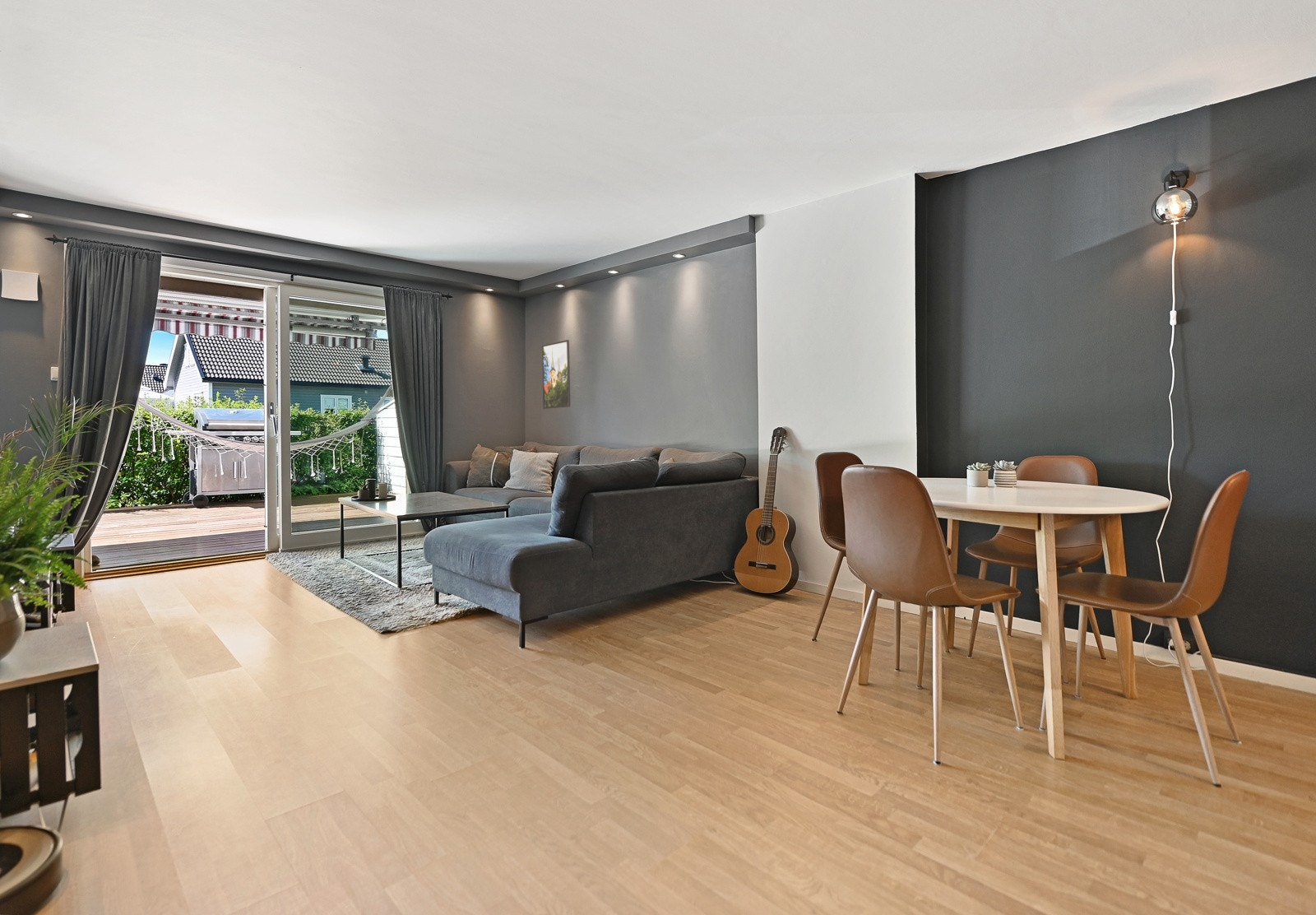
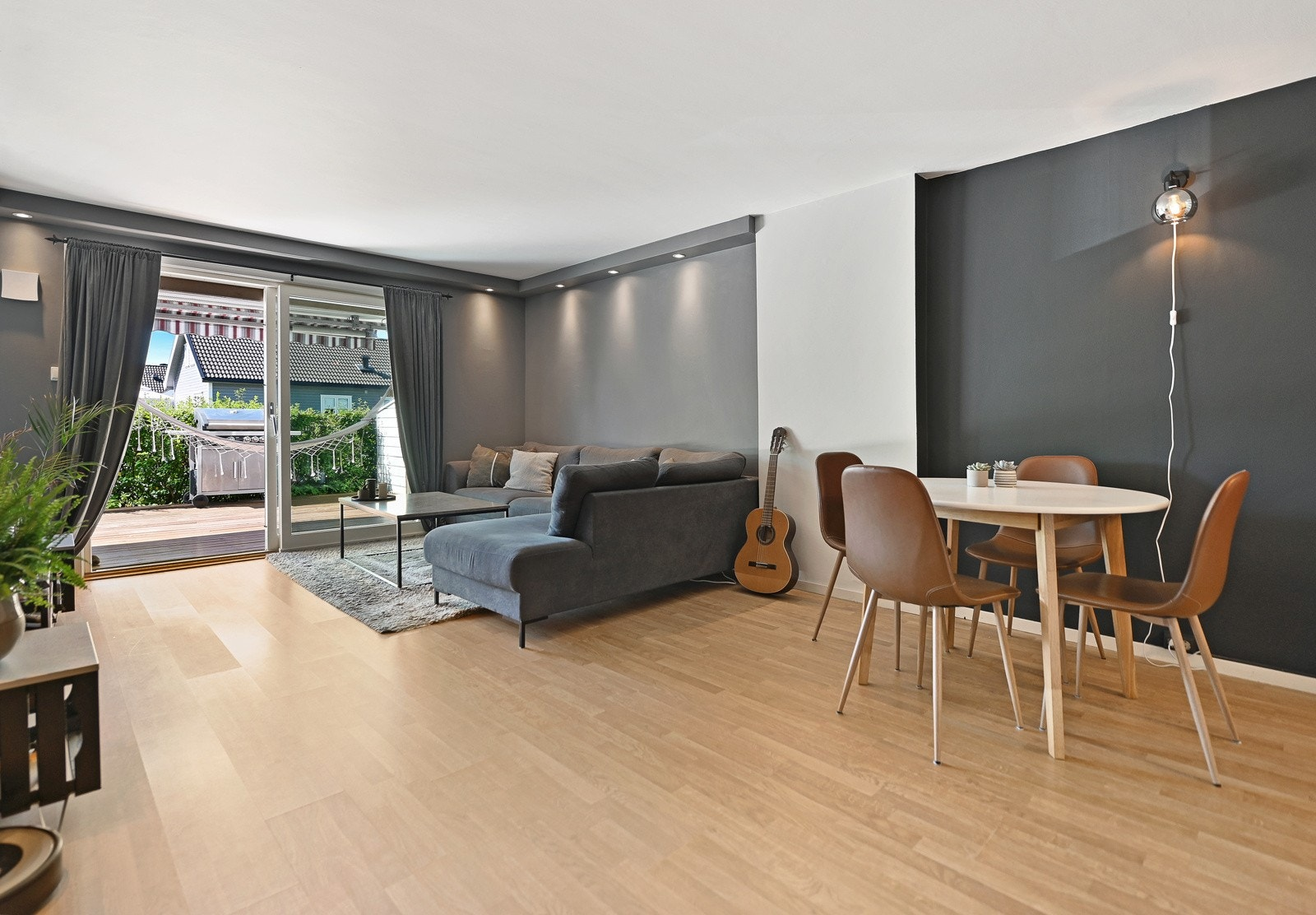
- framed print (555, 375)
